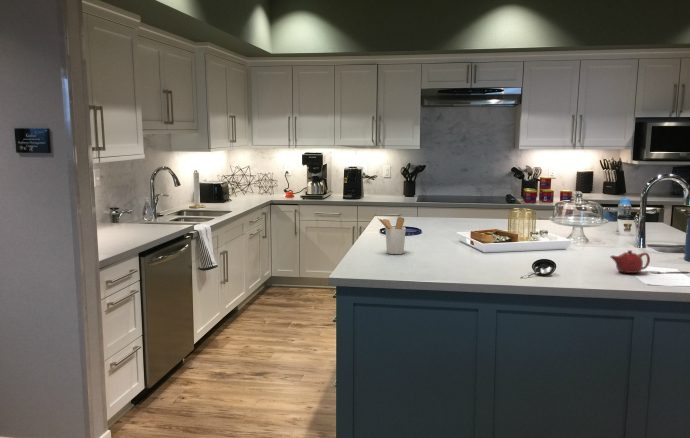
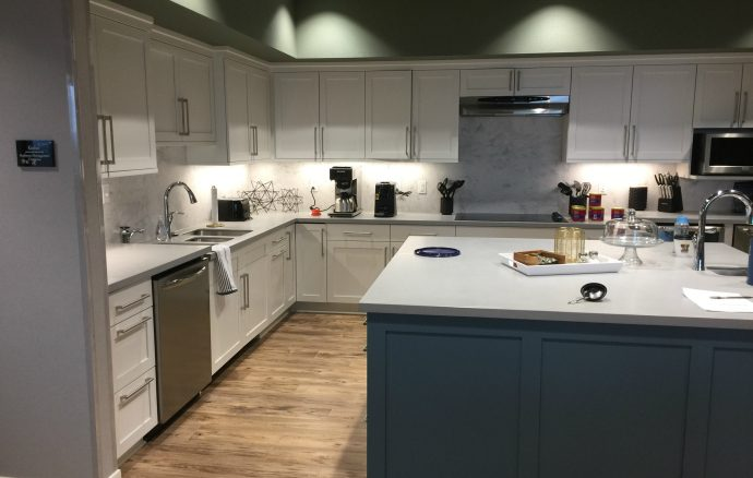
- teapot (630, 261)
- utensil holder (390, 234)
